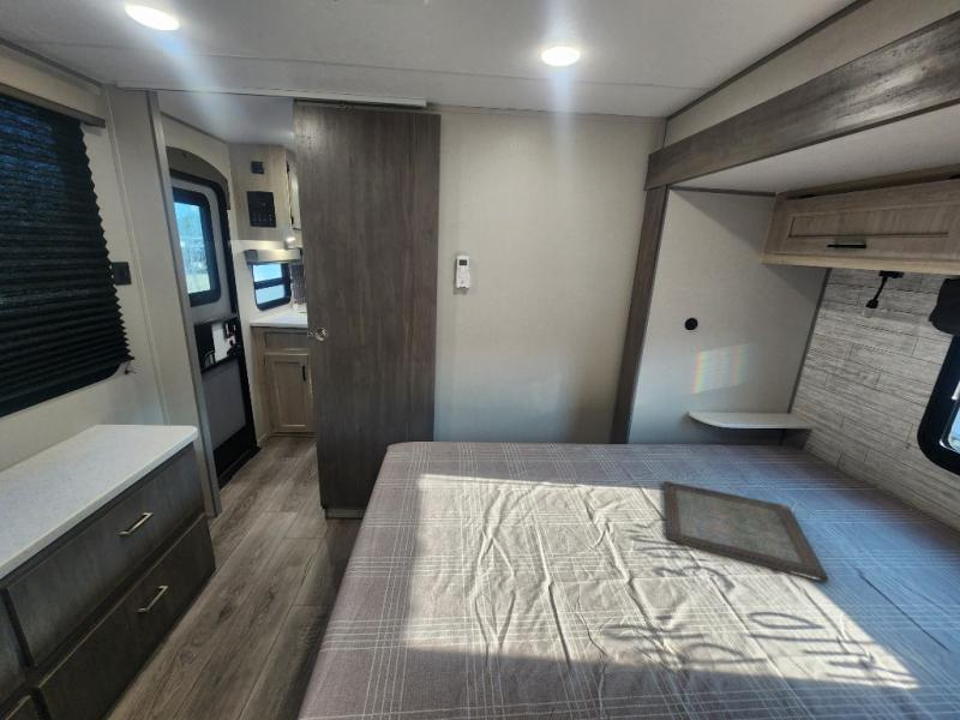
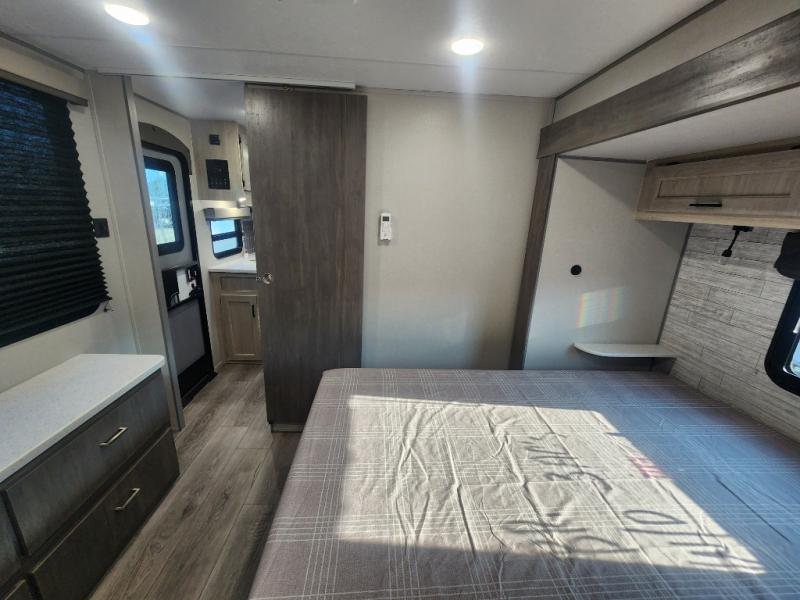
- serving tray (731, 521)
